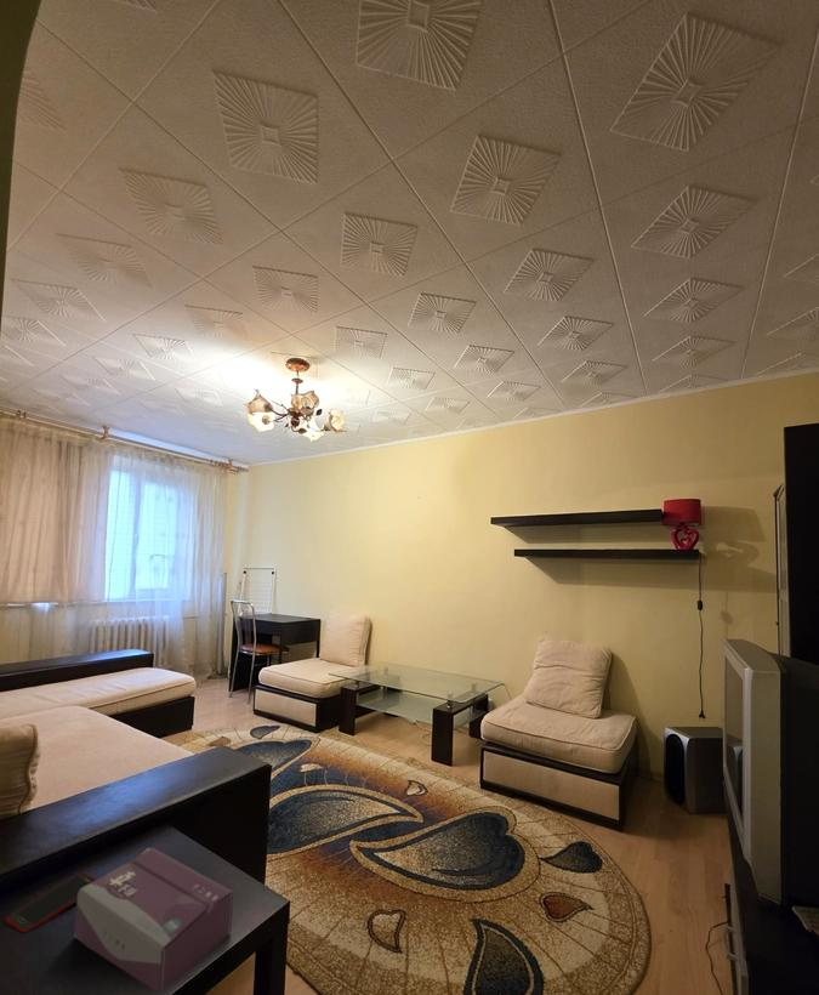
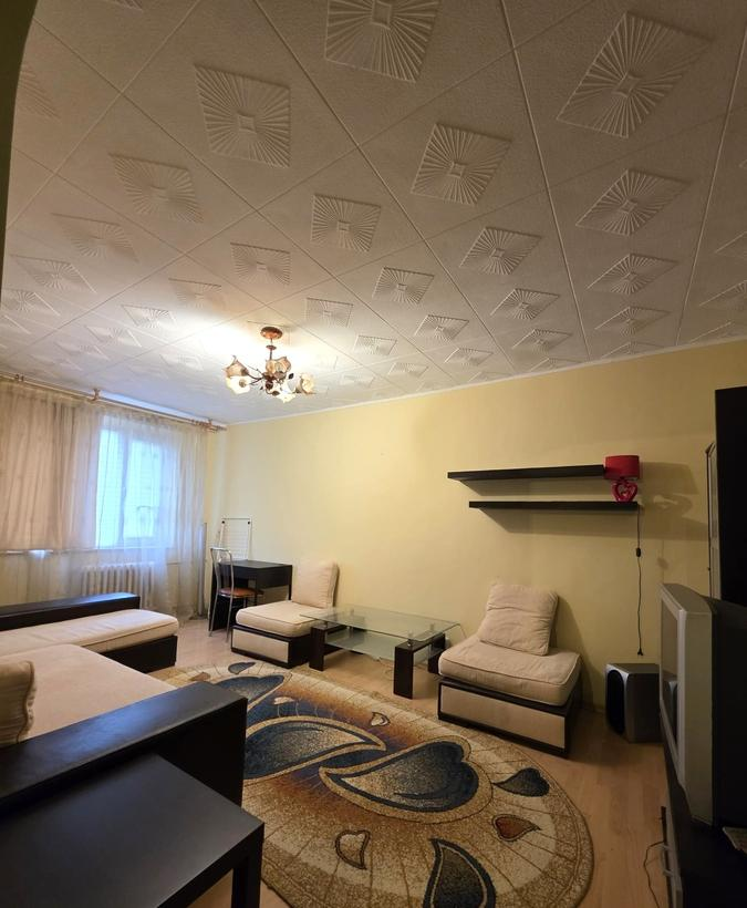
- tissue box (154, 911)
- cell phone (55, 900)
